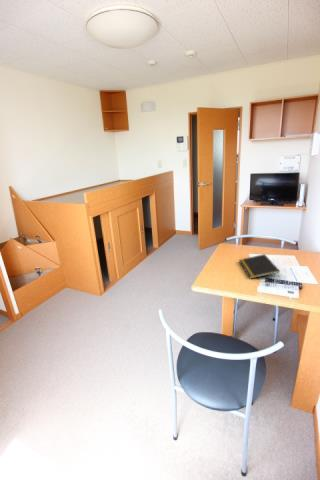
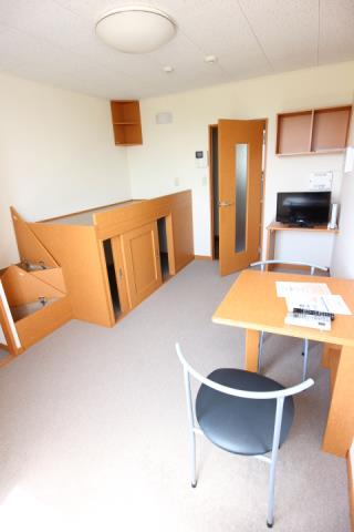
- notepad (257, 265)
